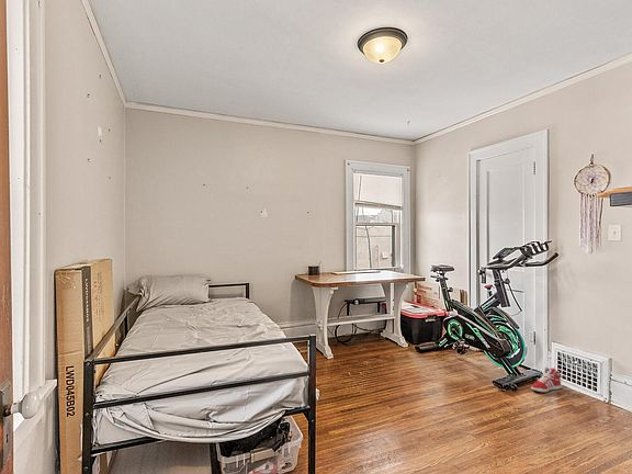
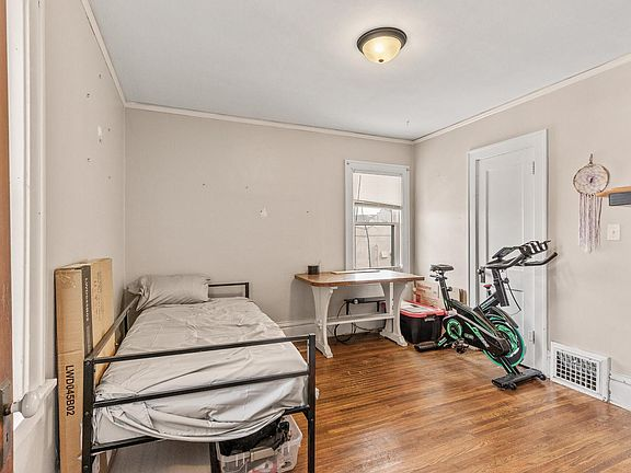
- sneaker (545, 379)
